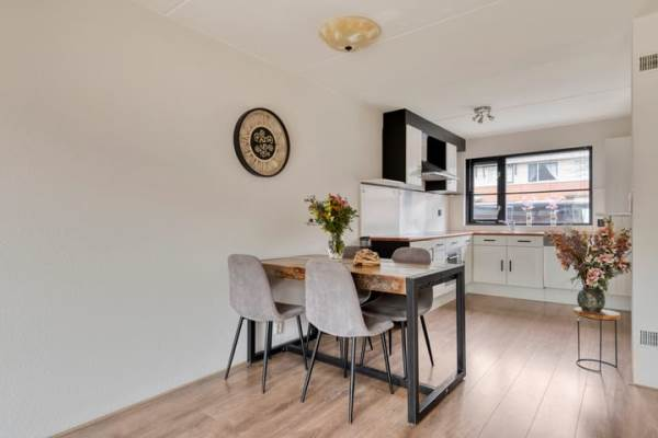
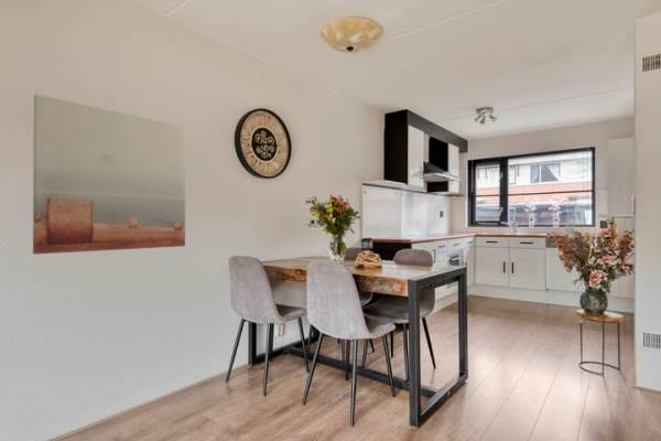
+ wall art (119, 181)
